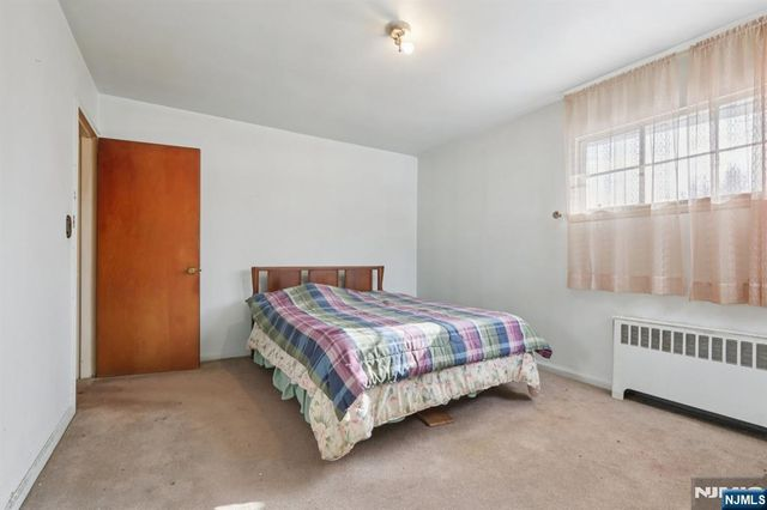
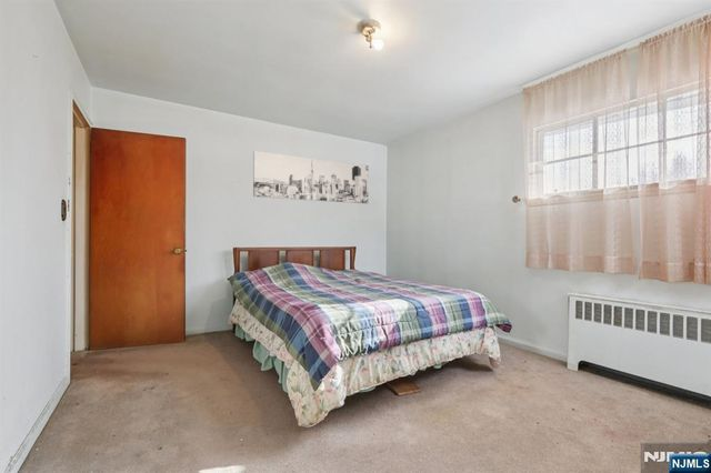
+ wall art (316, 179)
